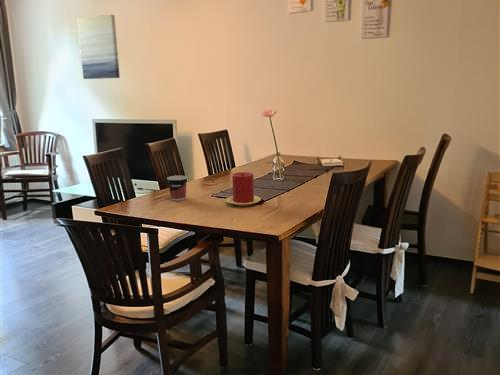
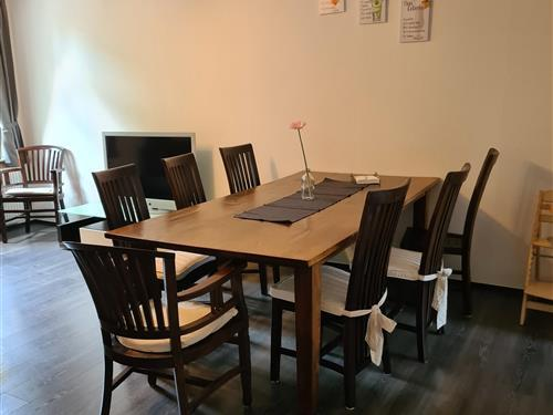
- cup (177, 188)
- candle (243, 188)
- wall art (98, 48)
